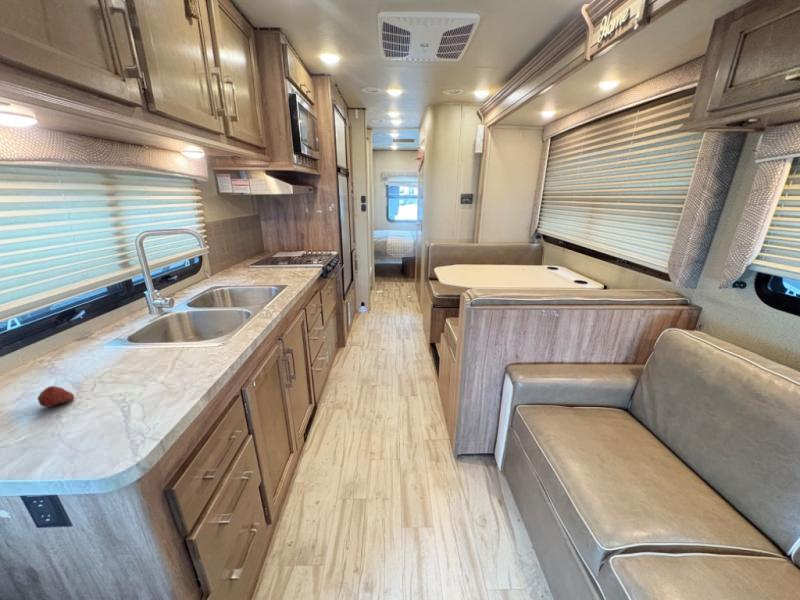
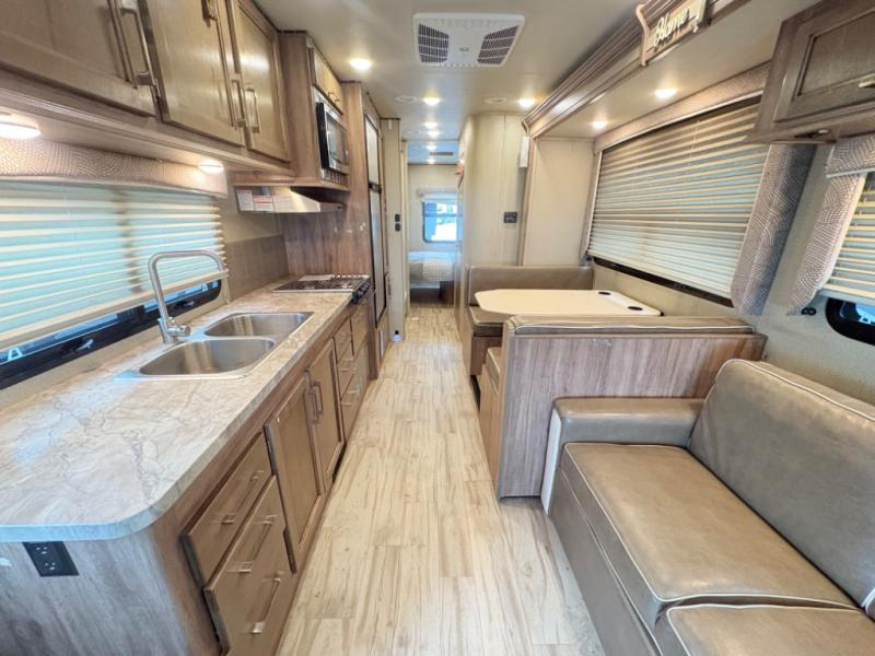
- fruit (55, 395)
